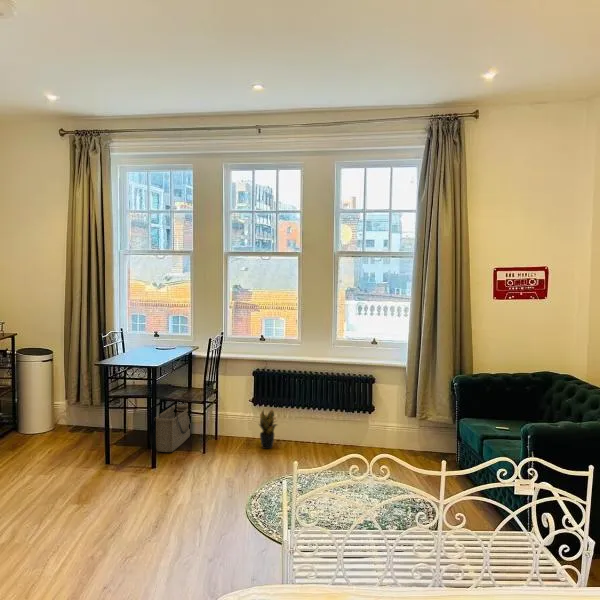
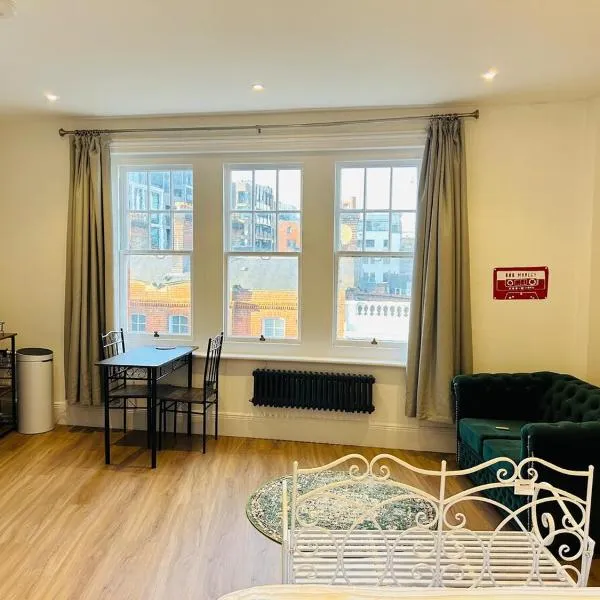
- potted plant (268, 427)
- basket (174, 427)
